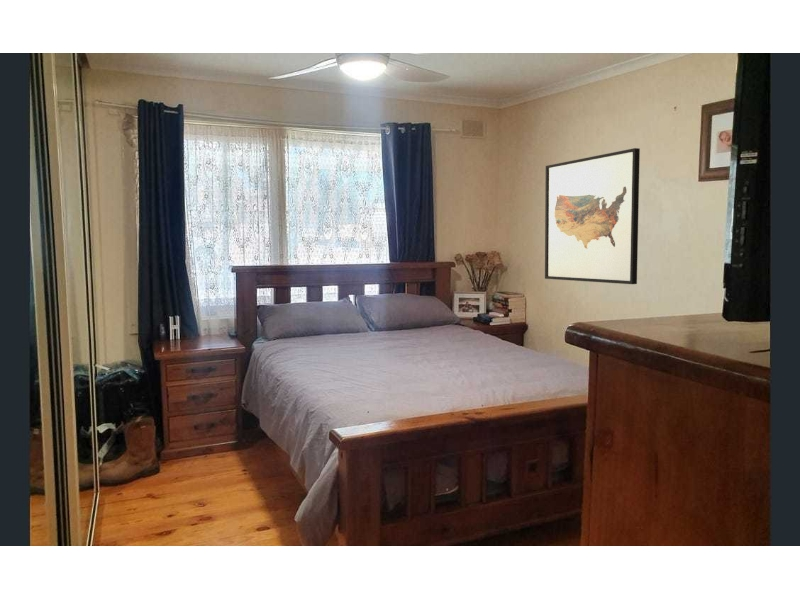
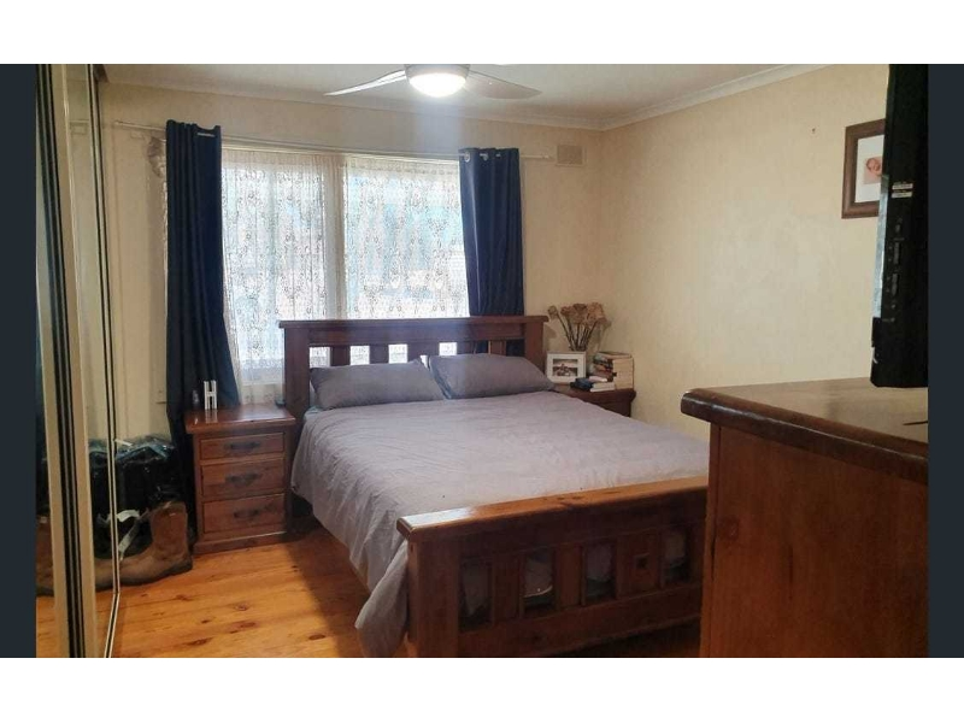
- wall art (587, 220)
